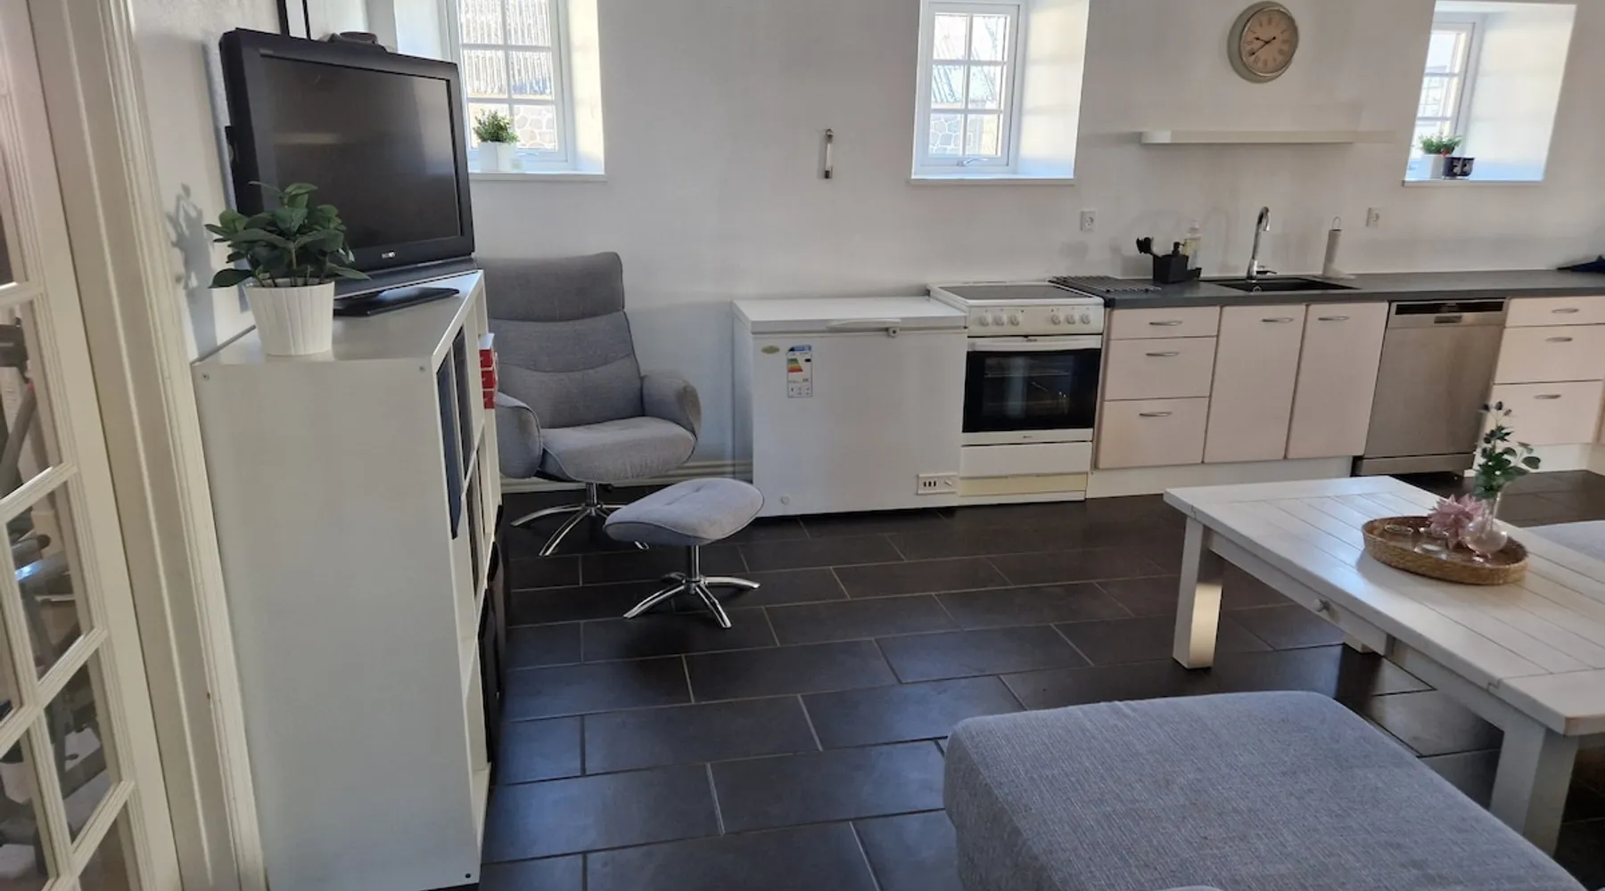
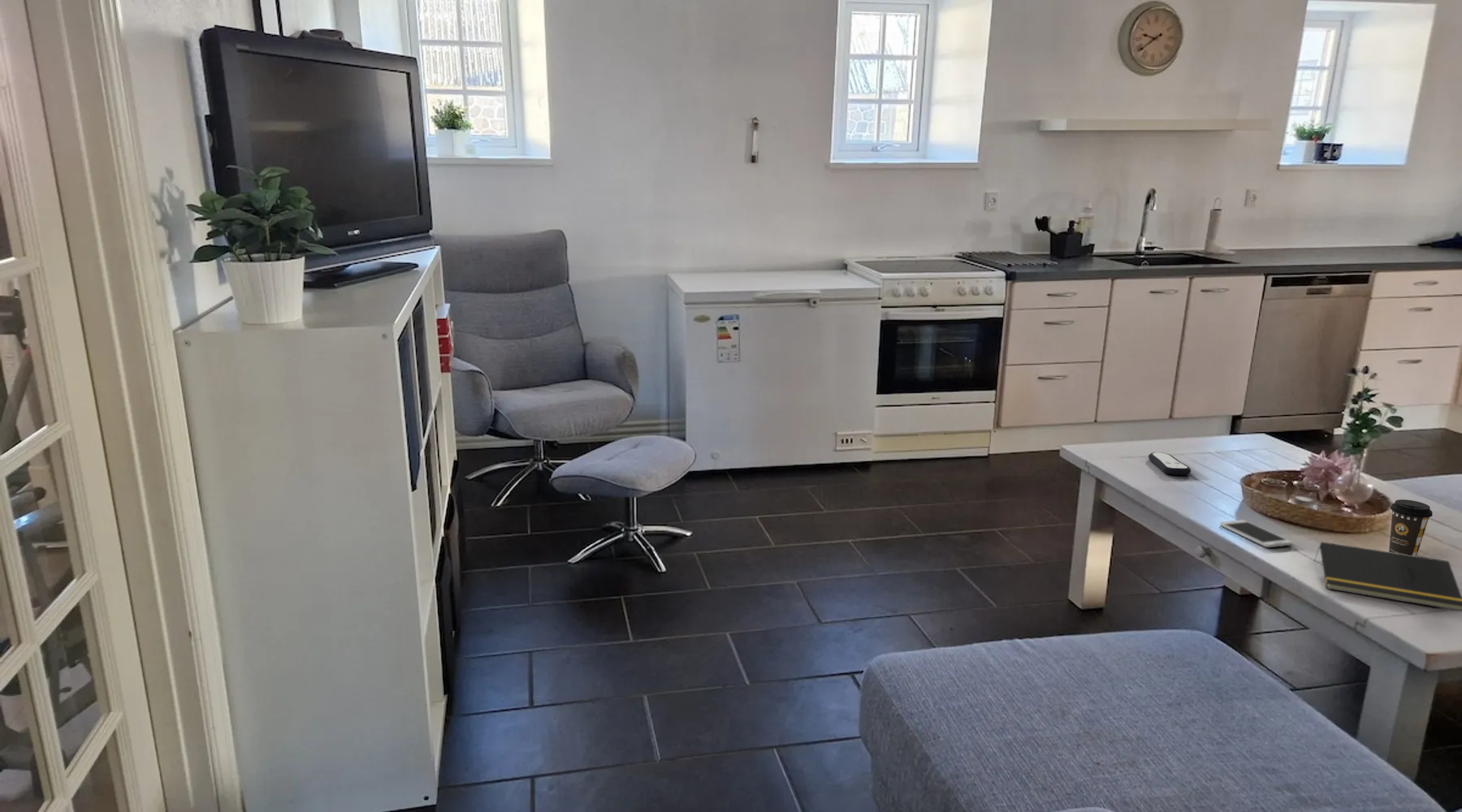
+ notepad (1387, 574)
+ remote control (1168, 463)
+ coffee cup (1407, 529)
+ smartphone (1254, 533)
